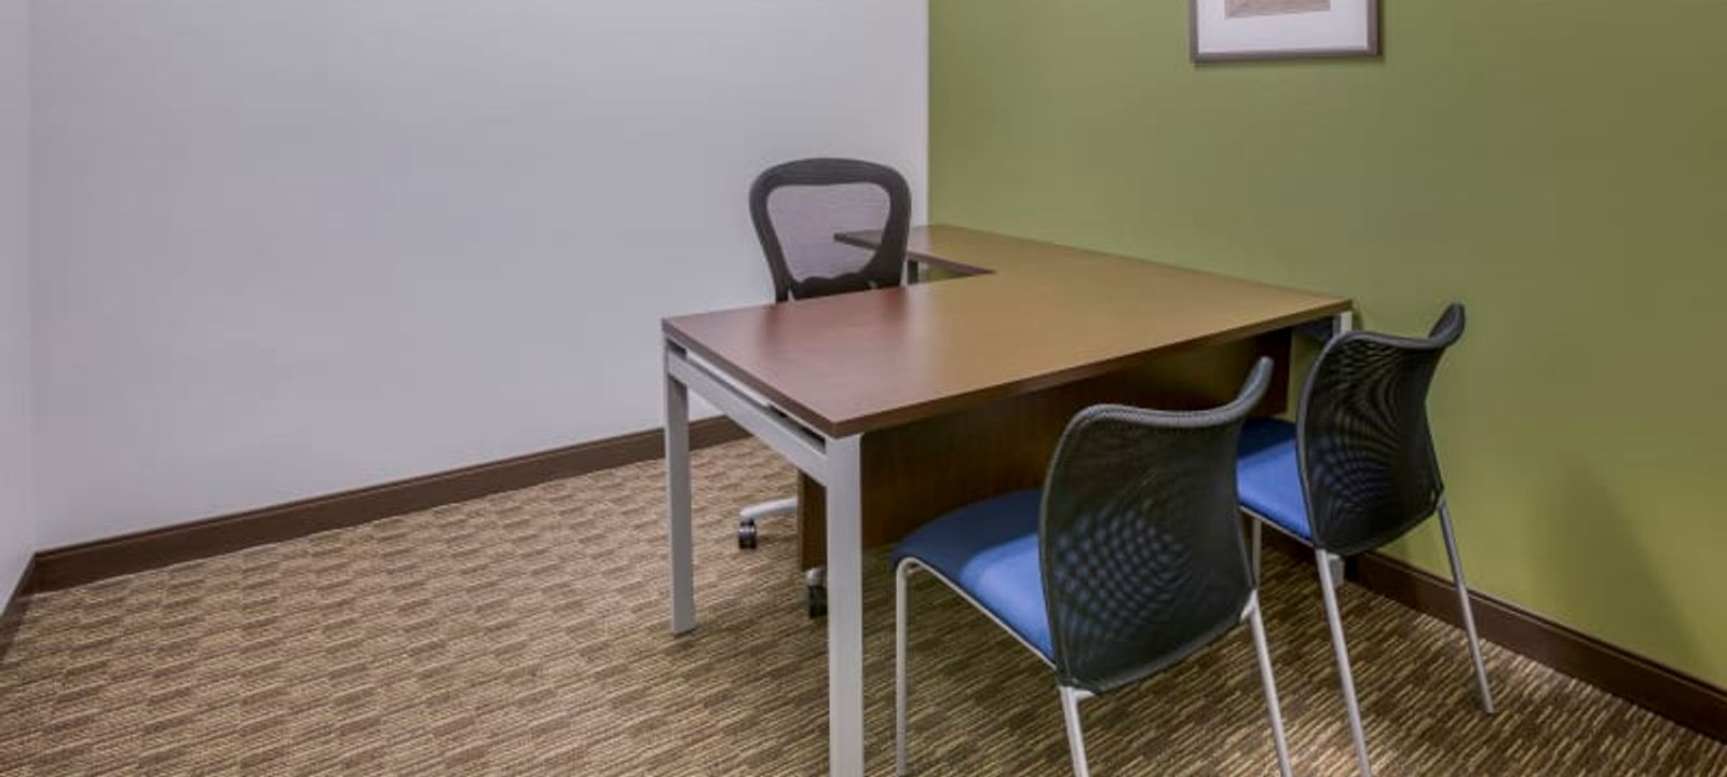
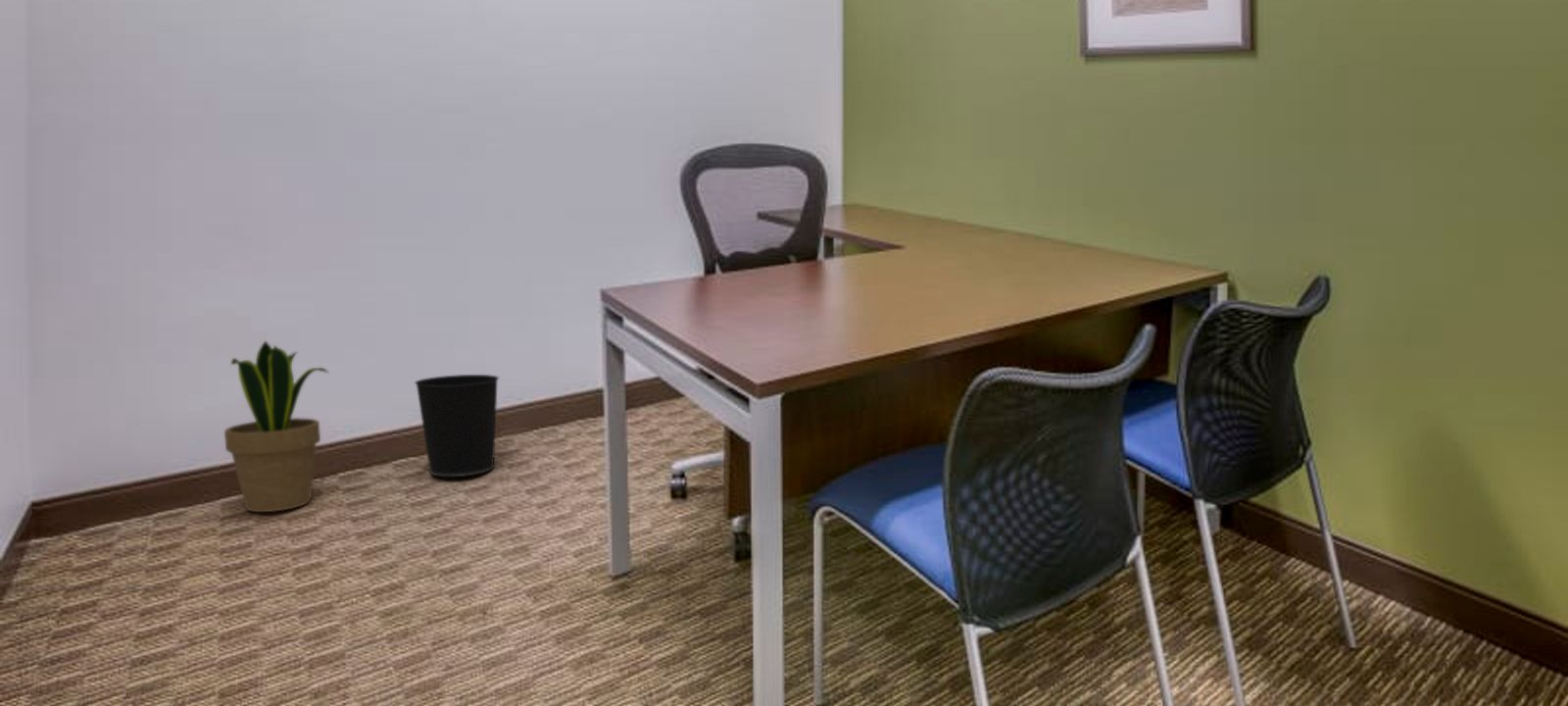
+ wastebasket (460, 425)
+ potted plant (278, 423)
